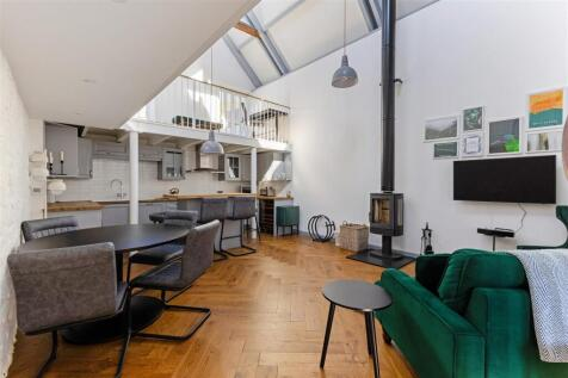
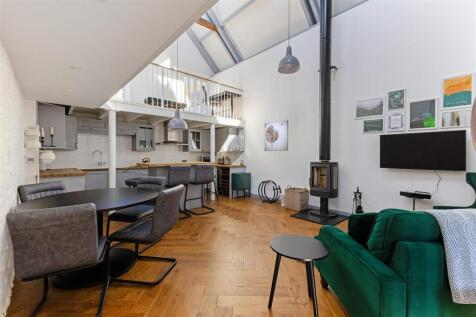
+ wall art (275, 136)
